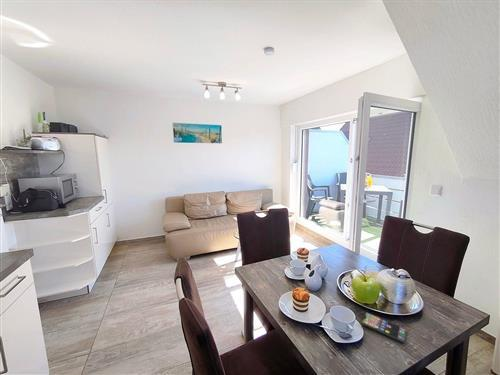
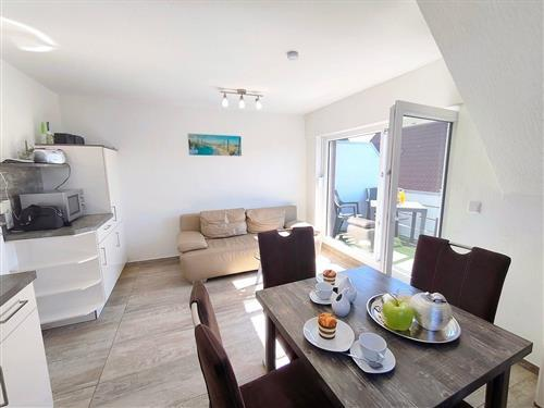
- smartphone (383, 326)
